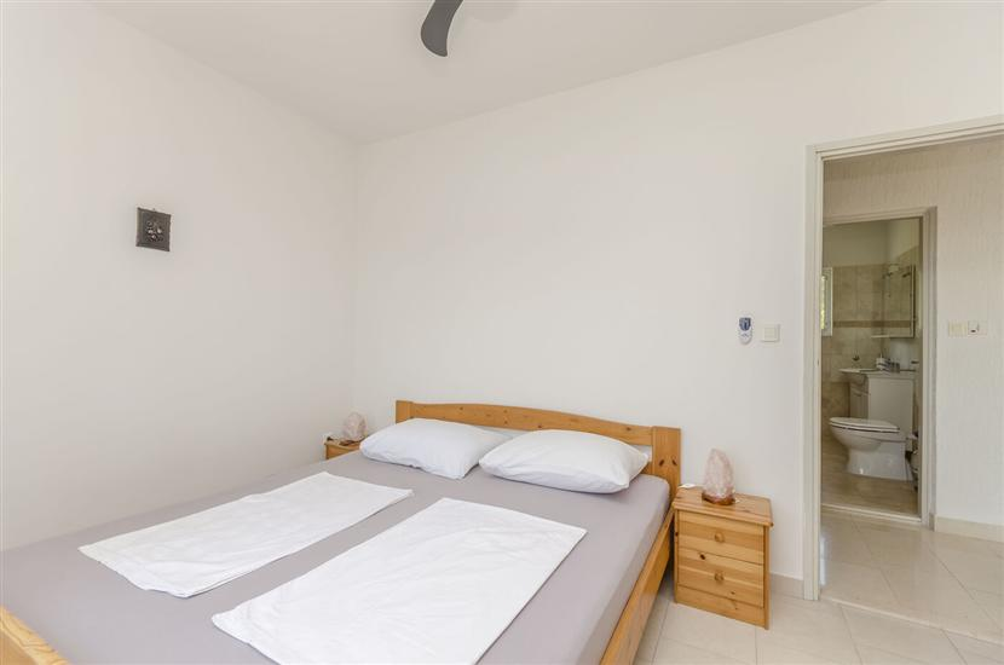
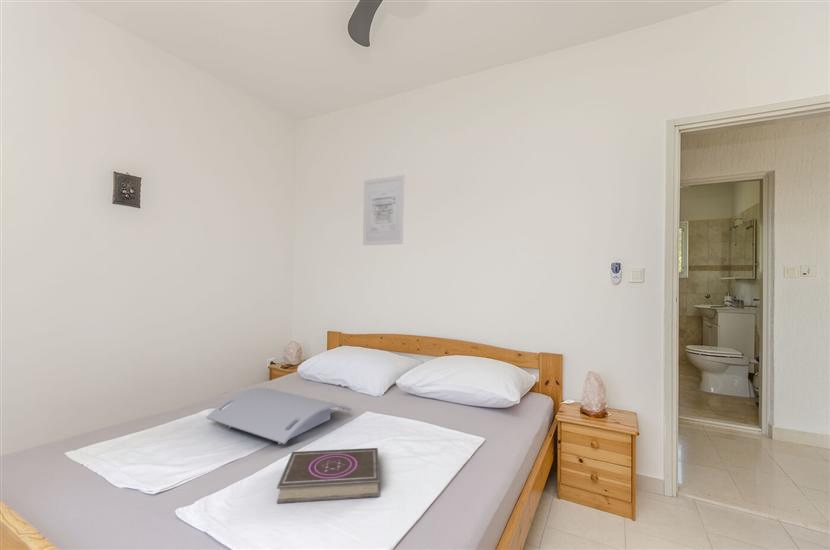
+ serving tray (281, 411)
+ book (332, 472)
+ wall art (383, 211)
